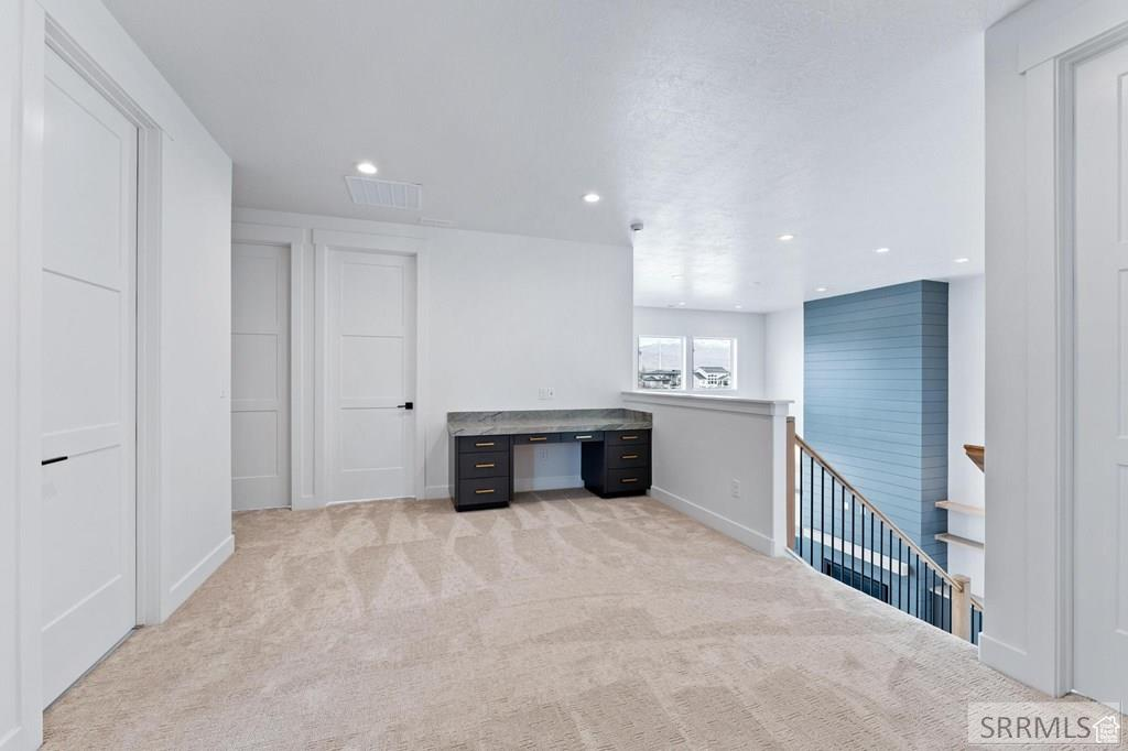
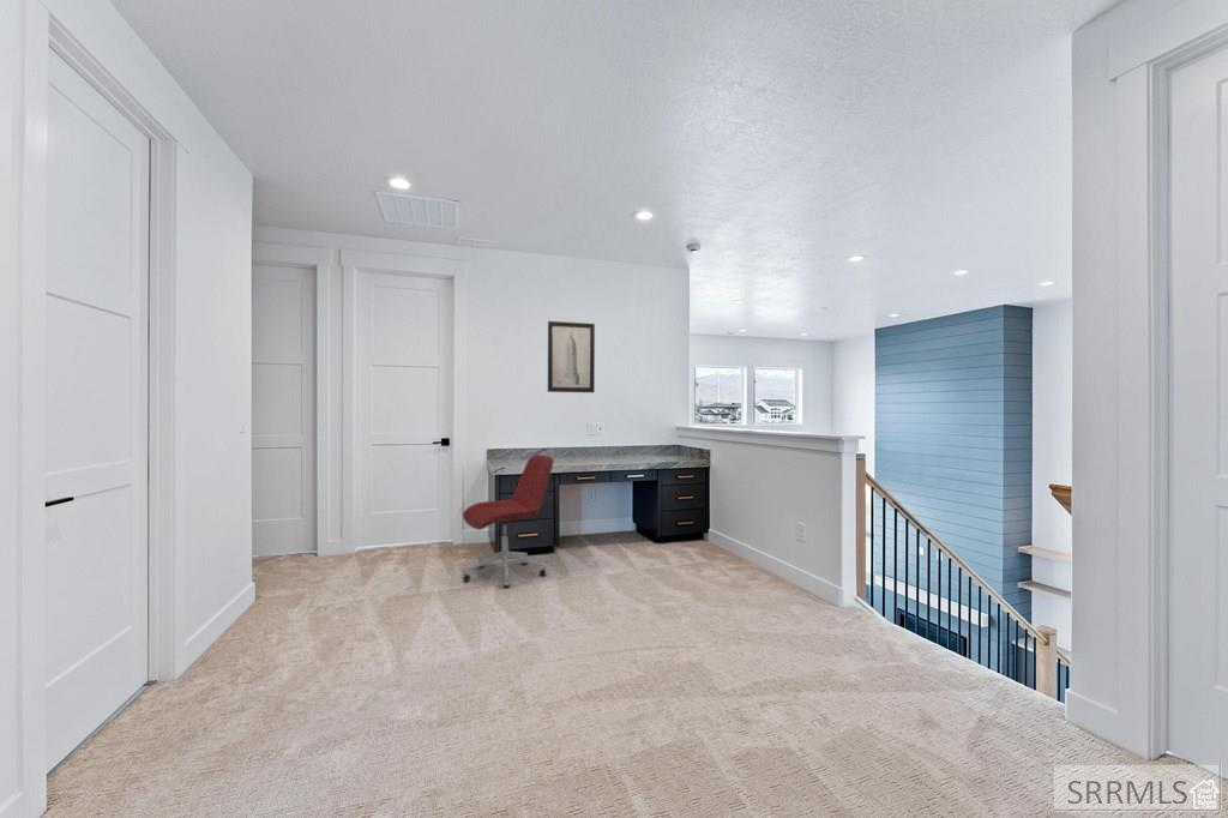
+ wall art (571, 356)
+ office chair (505, 516)
